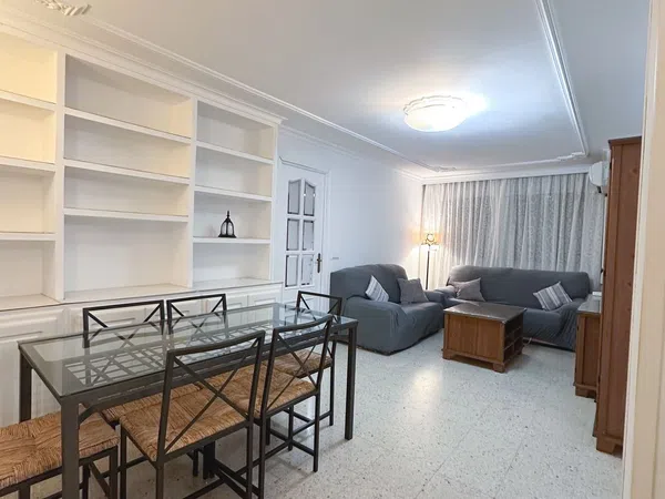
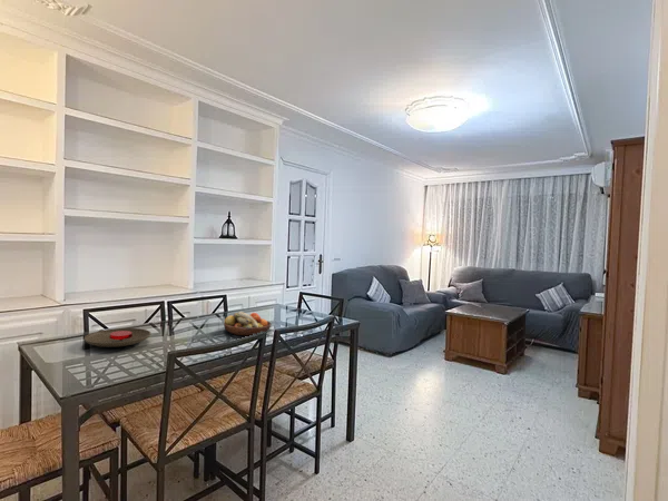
+ fruit bowl (247, 321)
+ plate (118, 337)
